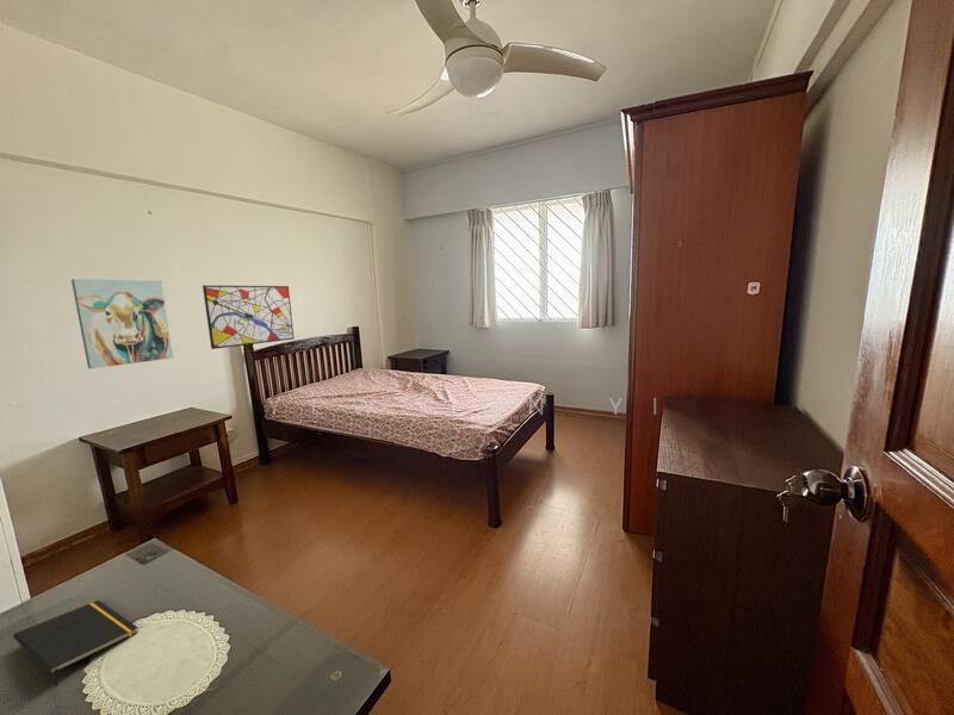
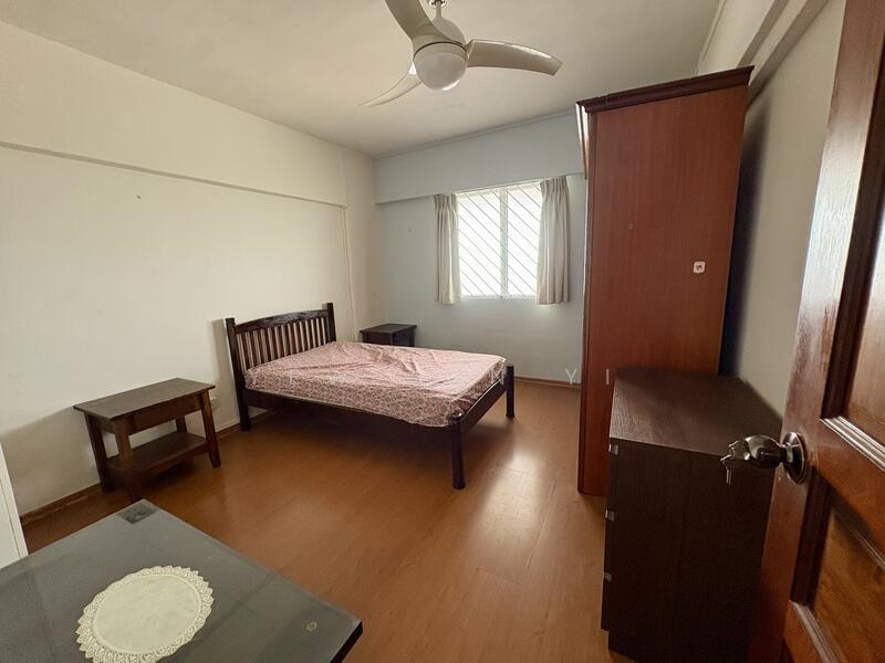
- wall art (253, 315)
- wall art (126, 322)
- notepad (76, 633)
